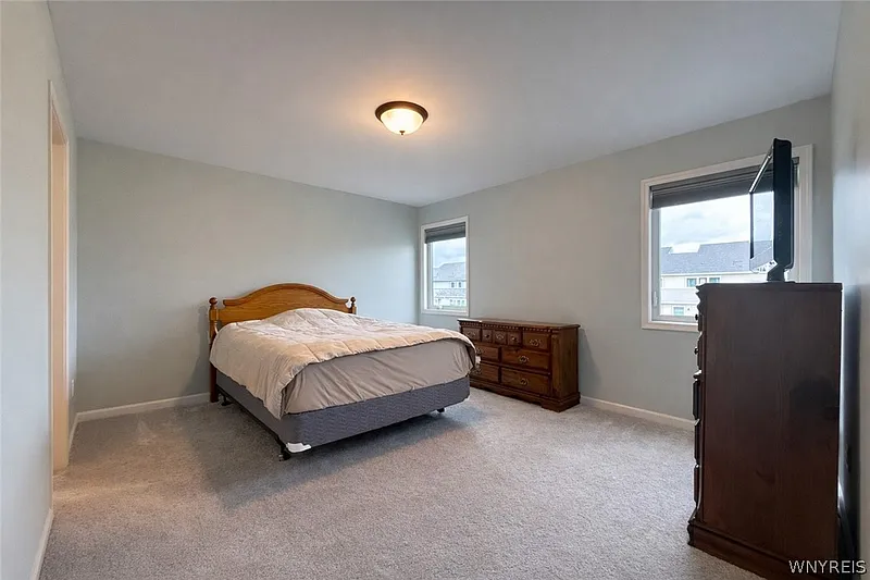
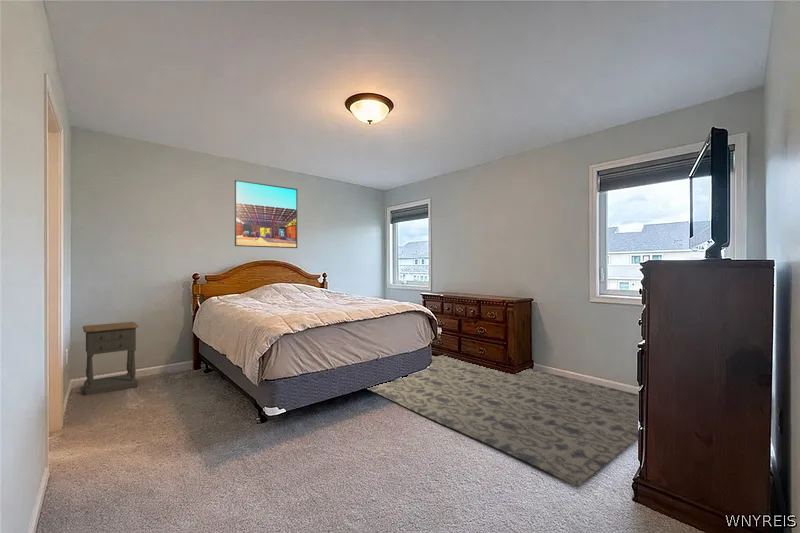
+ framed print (267, 216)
+ nightstand (109, 352)
+ rug (492, 389)
